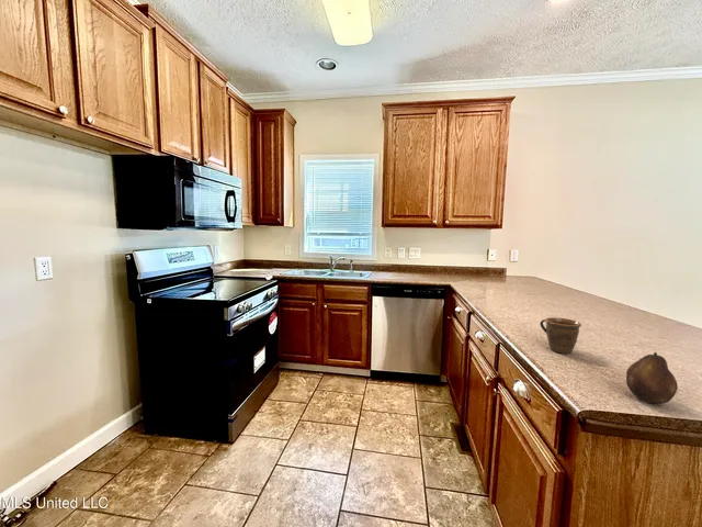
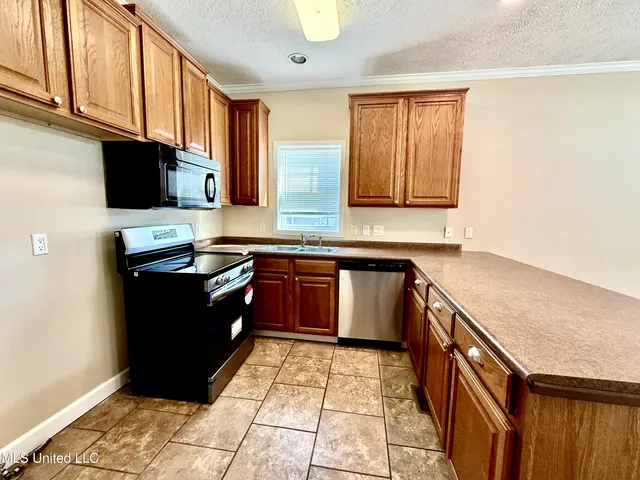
- mug (558, 335)
- fruit (652, 377)
